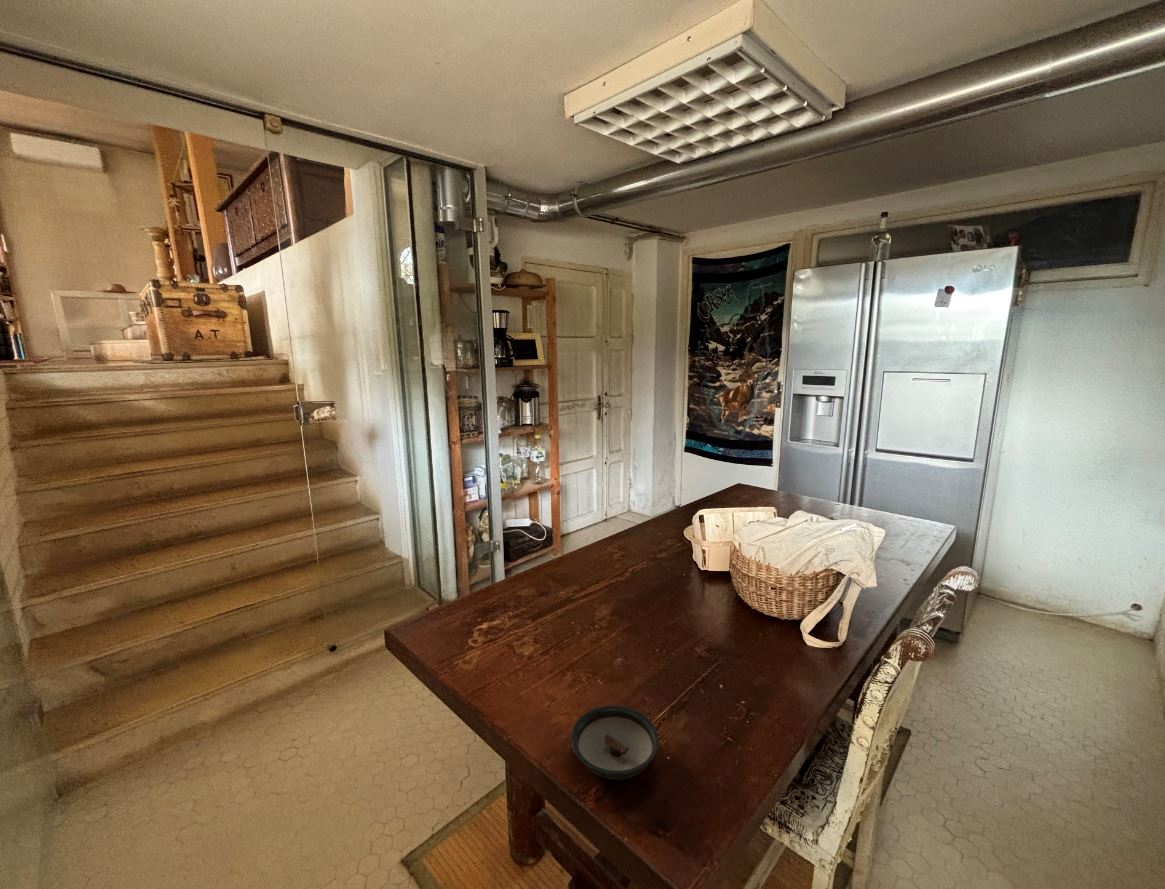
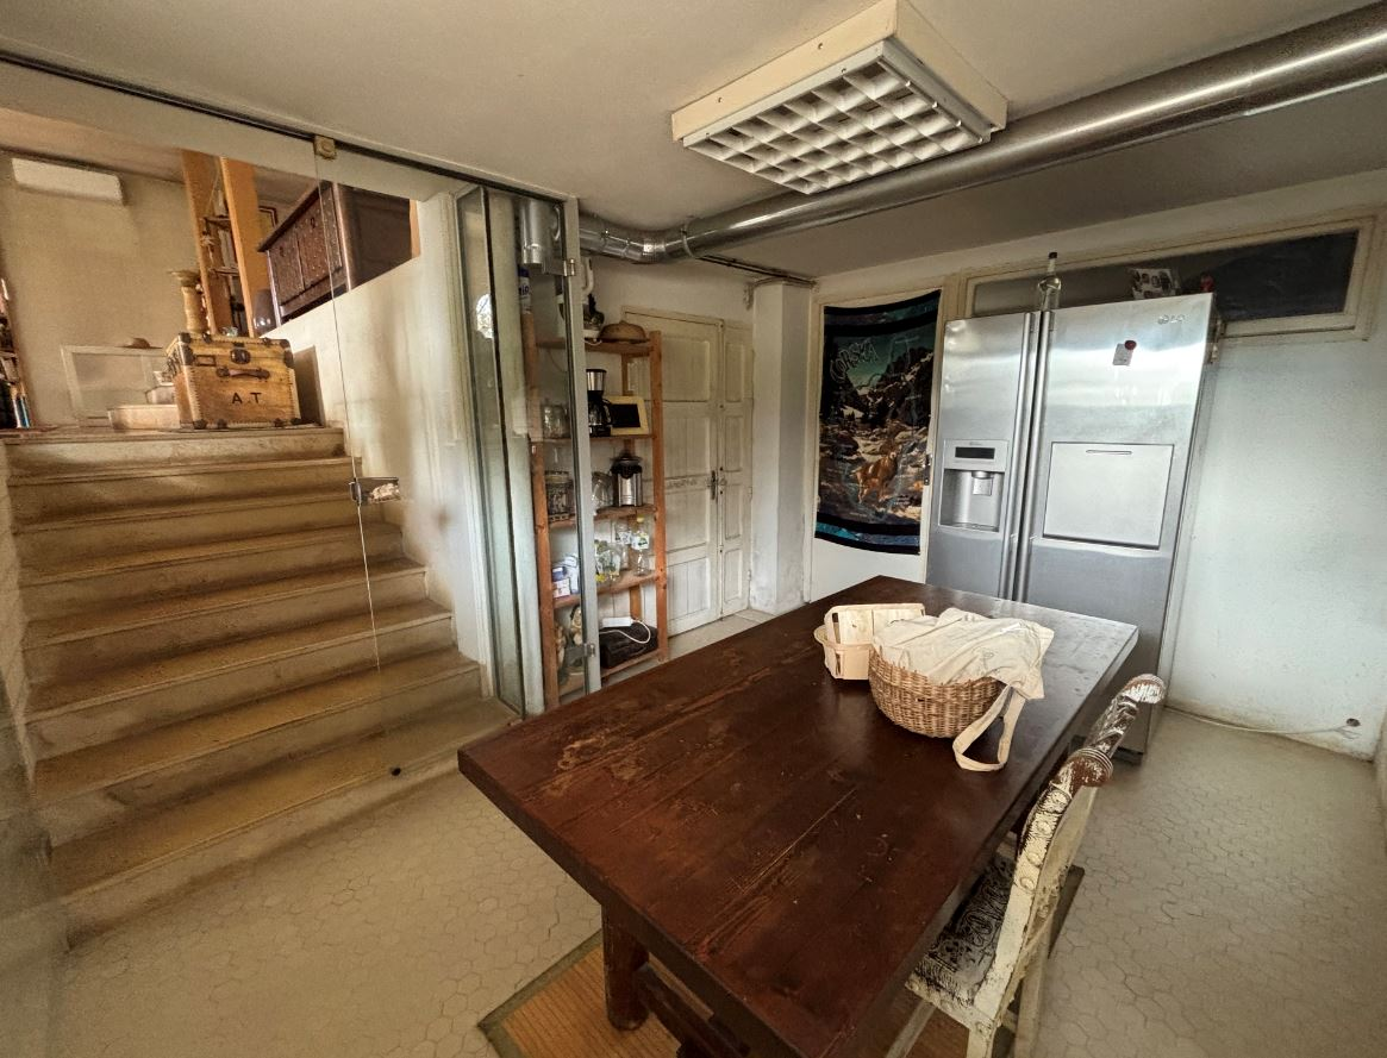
- saucer (614, 745)
